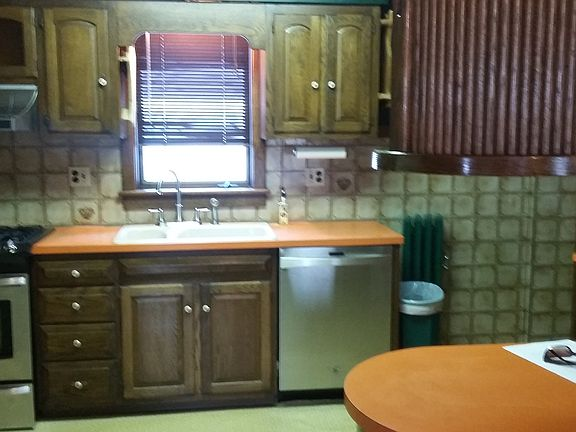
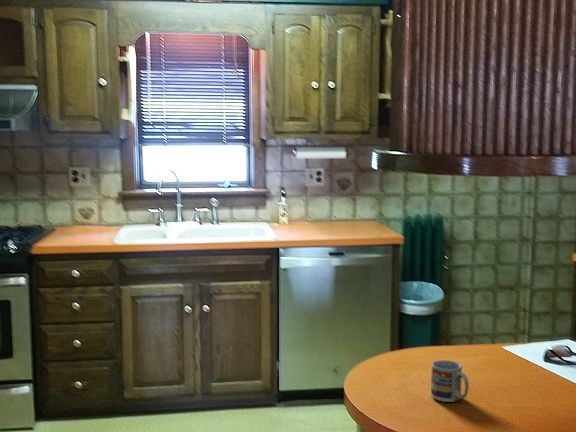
+ cup (451, 382)
